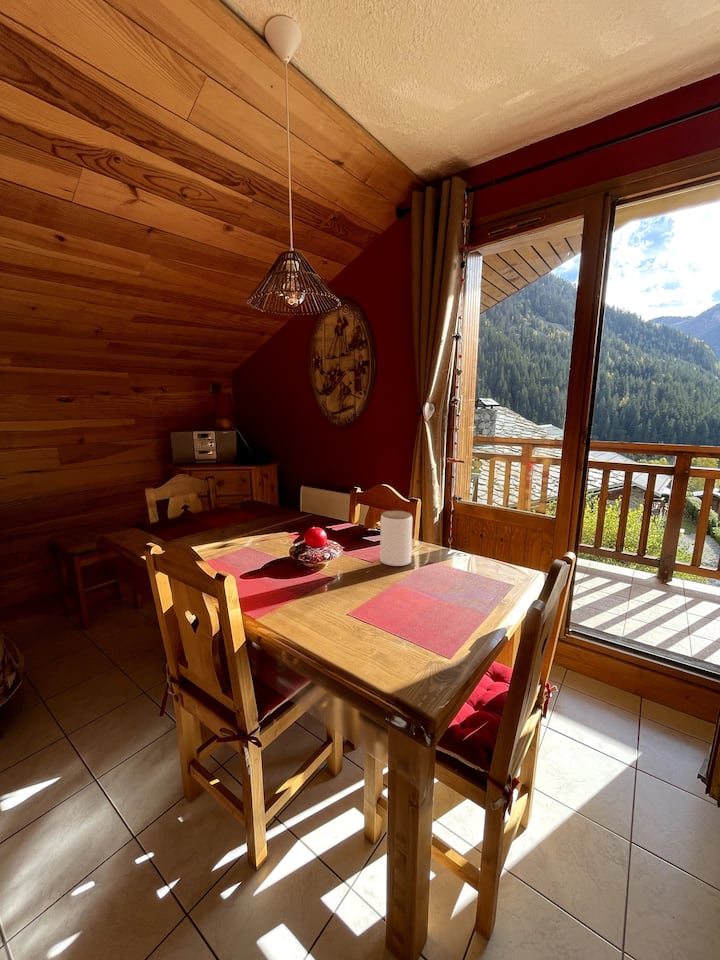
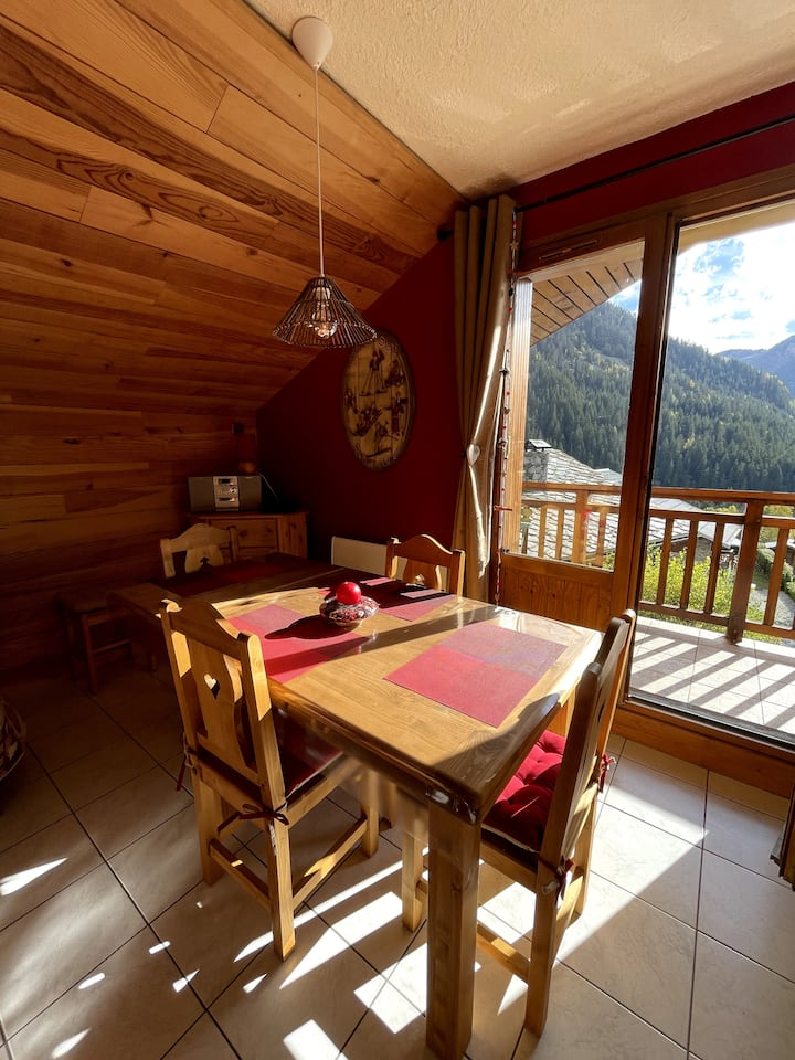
- jar (396, 537)
